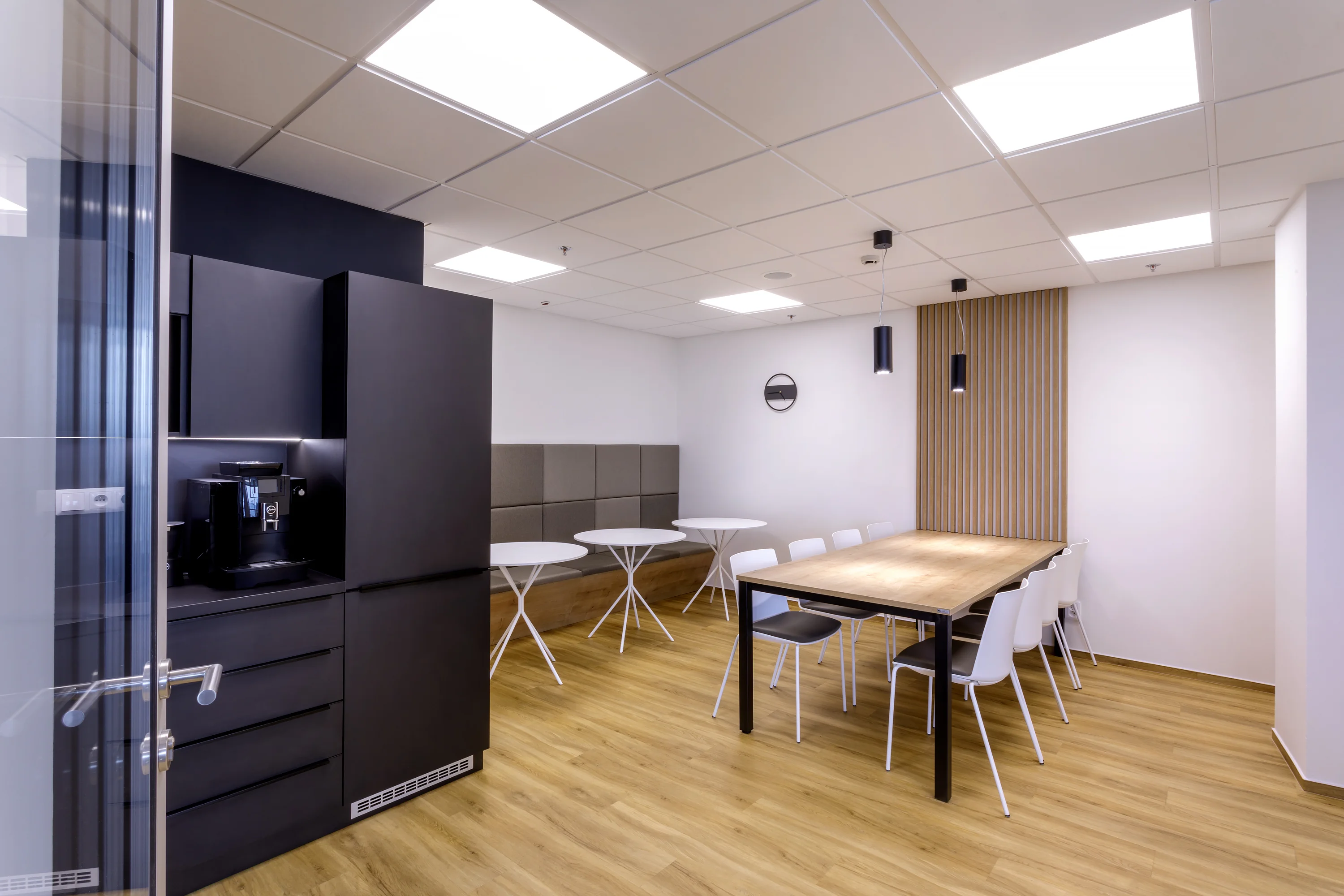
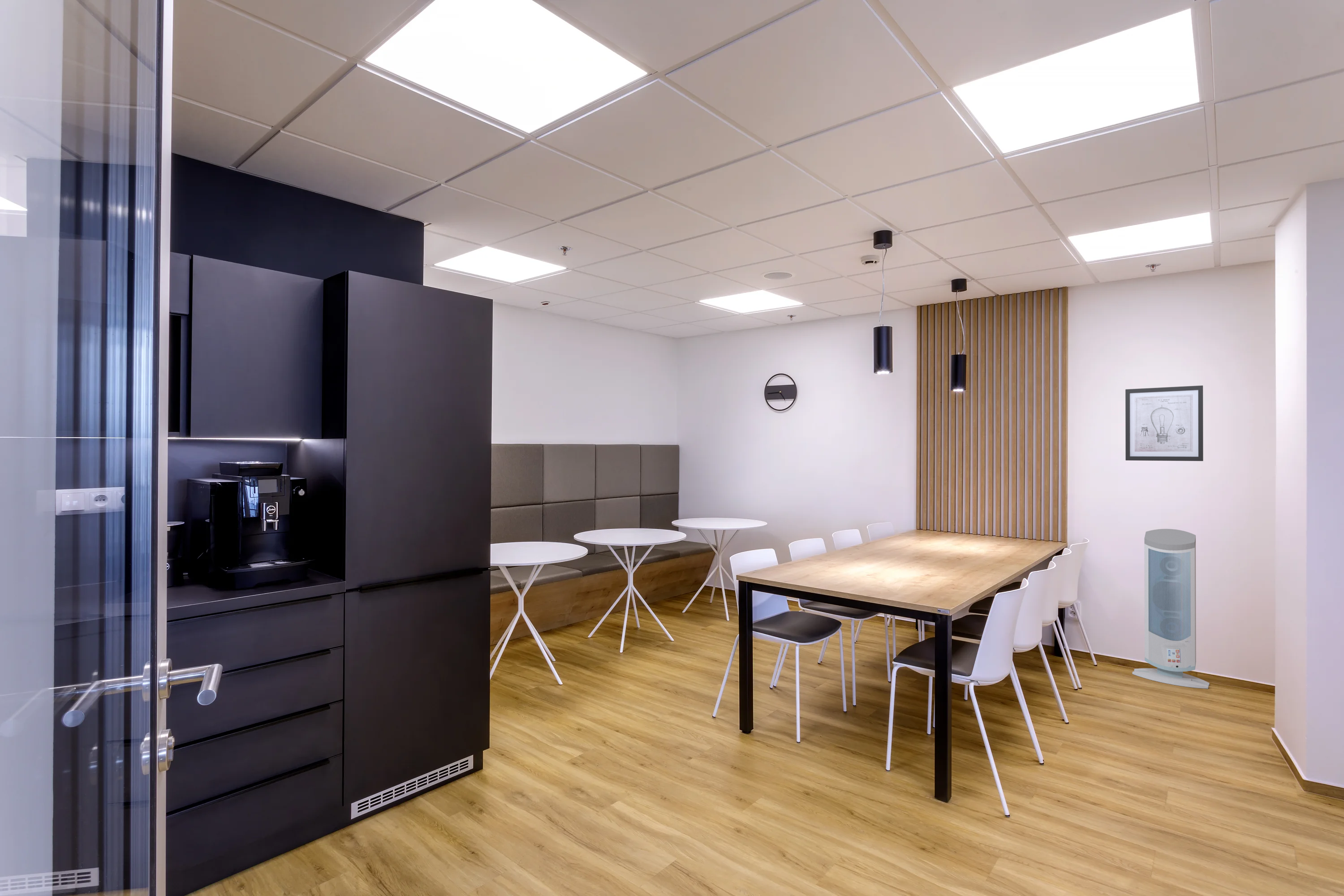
+ wall art (1163, 424)
+ air purifier (1170, 604)
